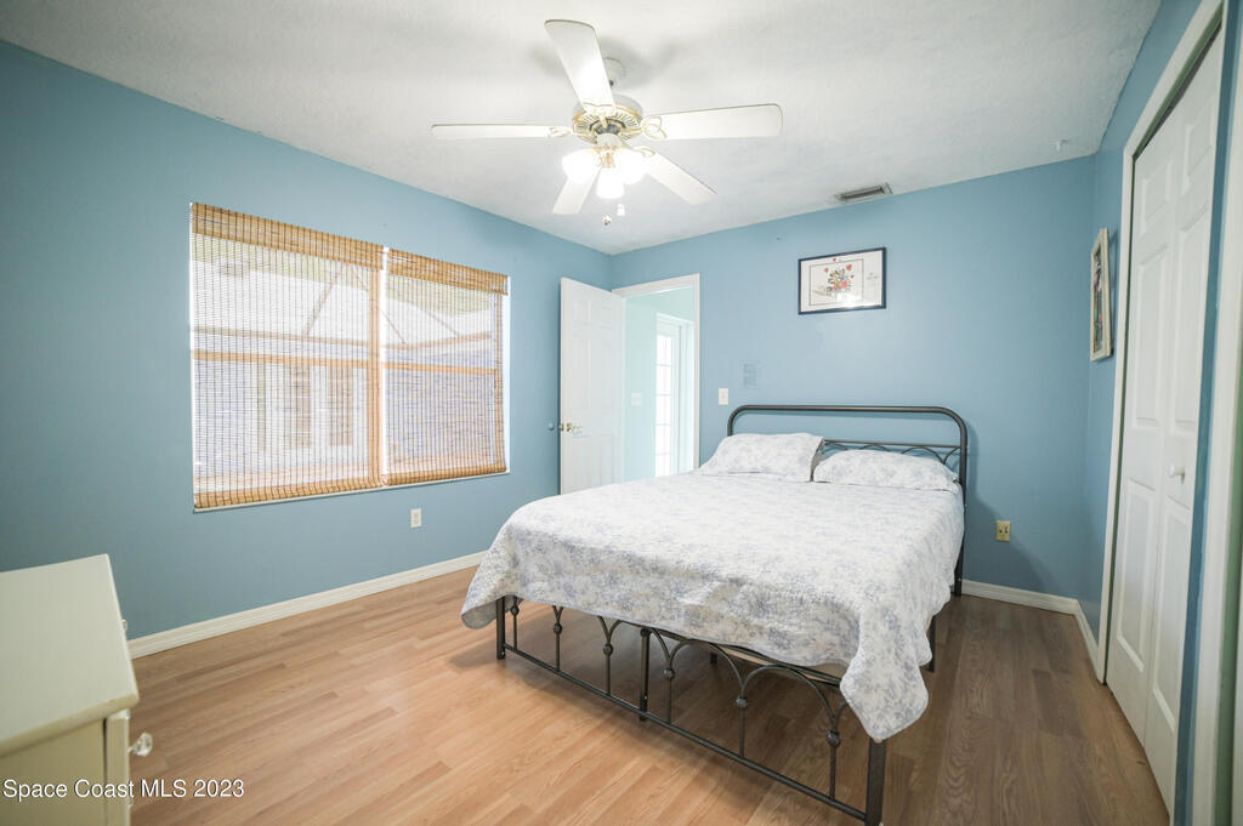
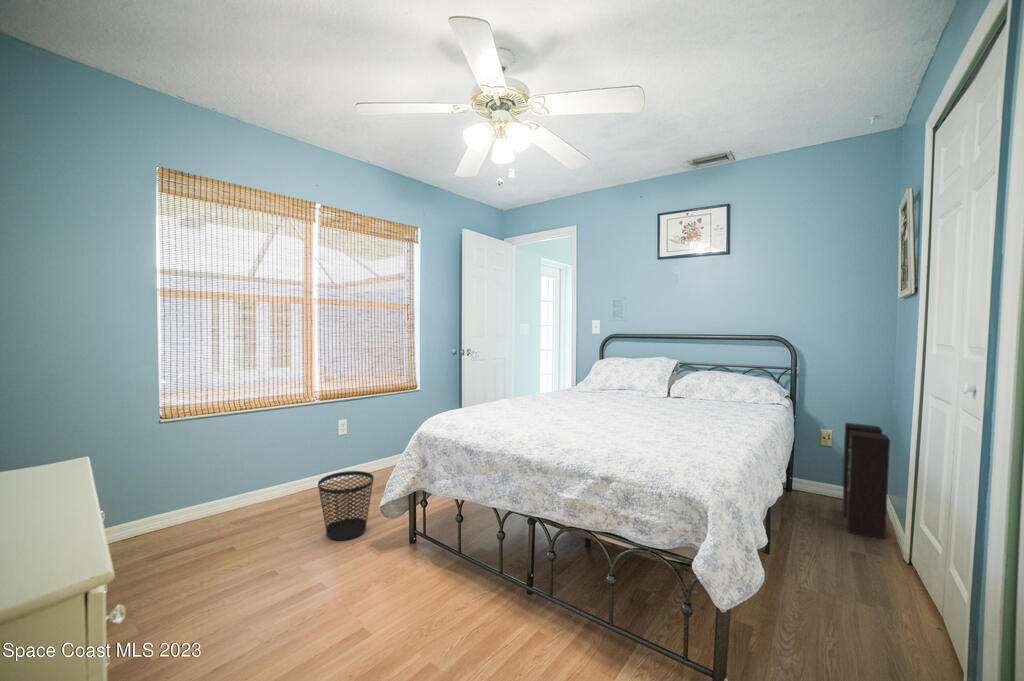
+ stereo (863, 477)
+ wastebasket (346, 506)
